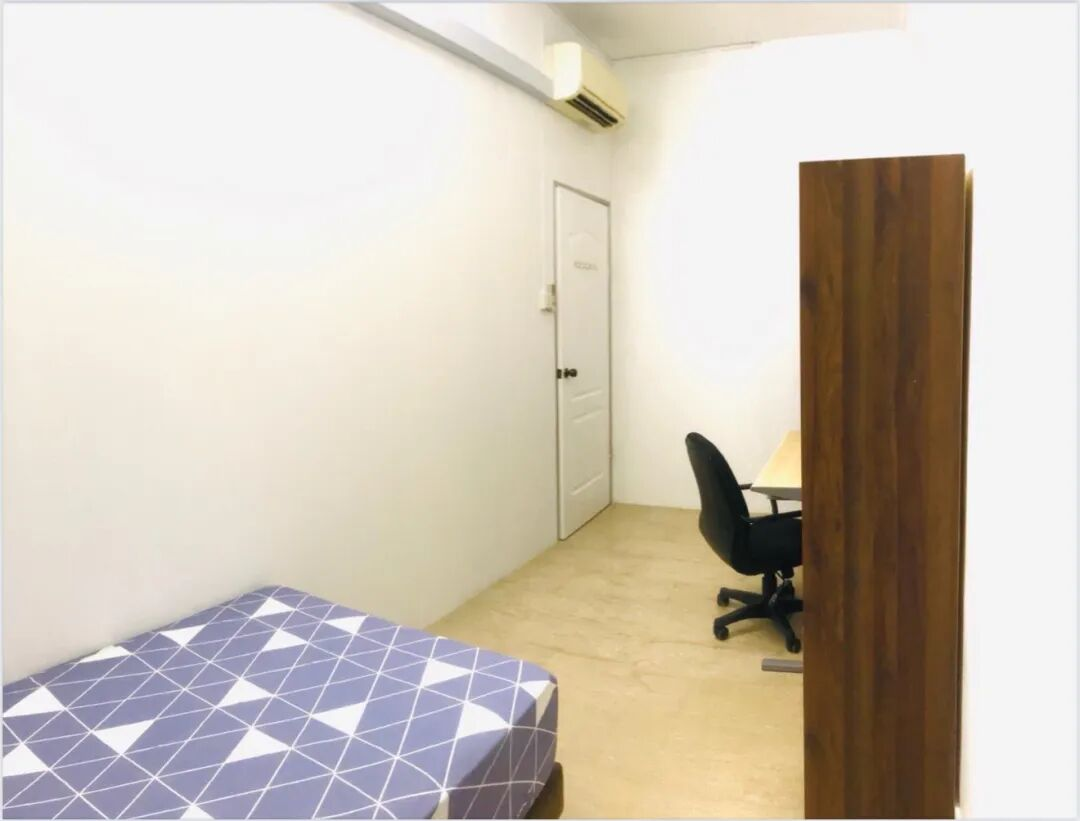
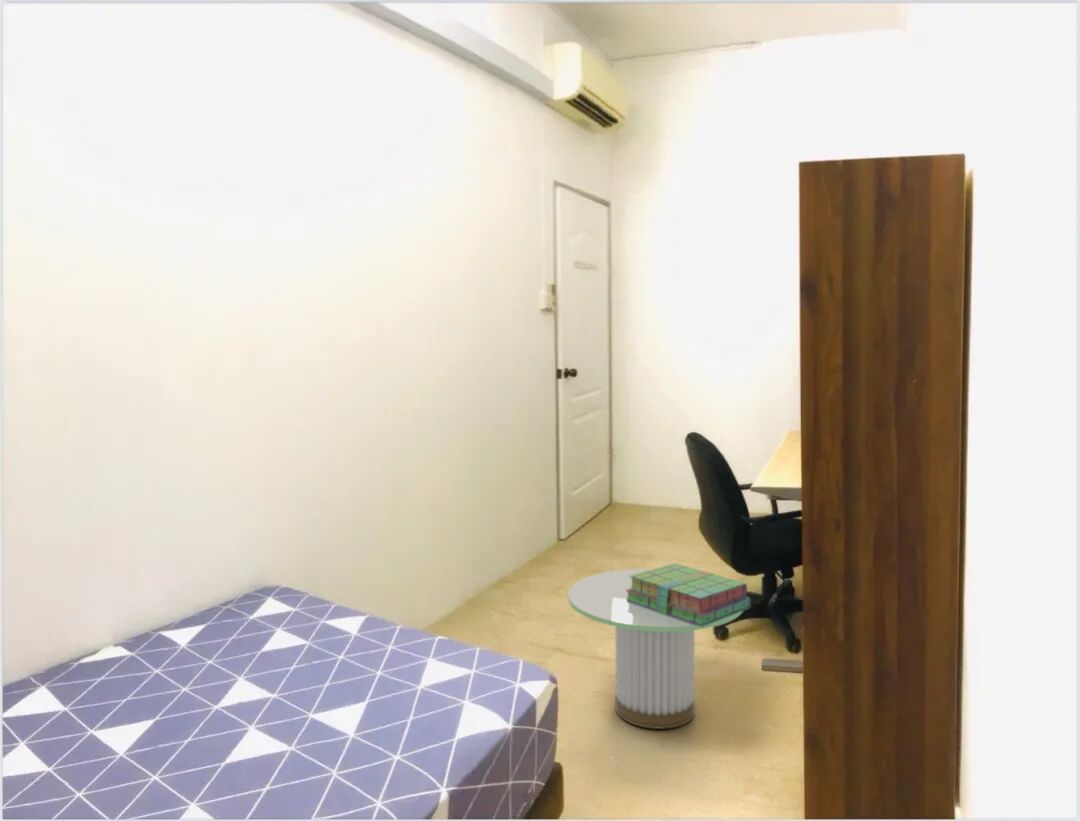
+ side table (654, 652)
+ stack of books (687, 591)
